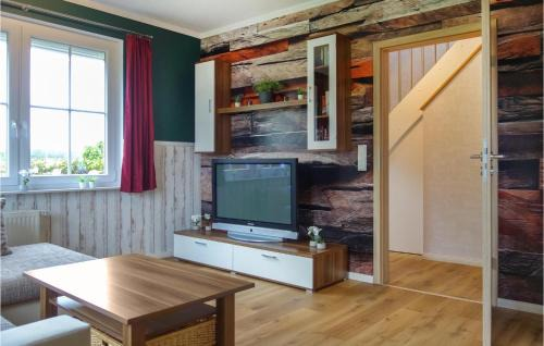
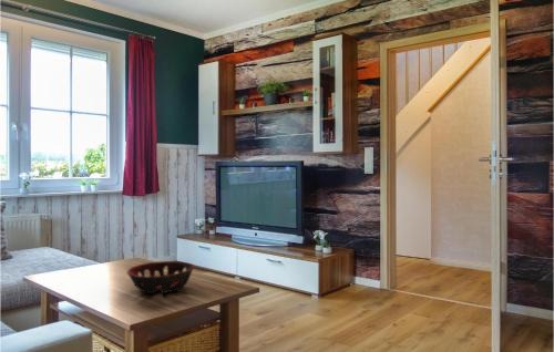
+ decorative bowl (161, 278)
